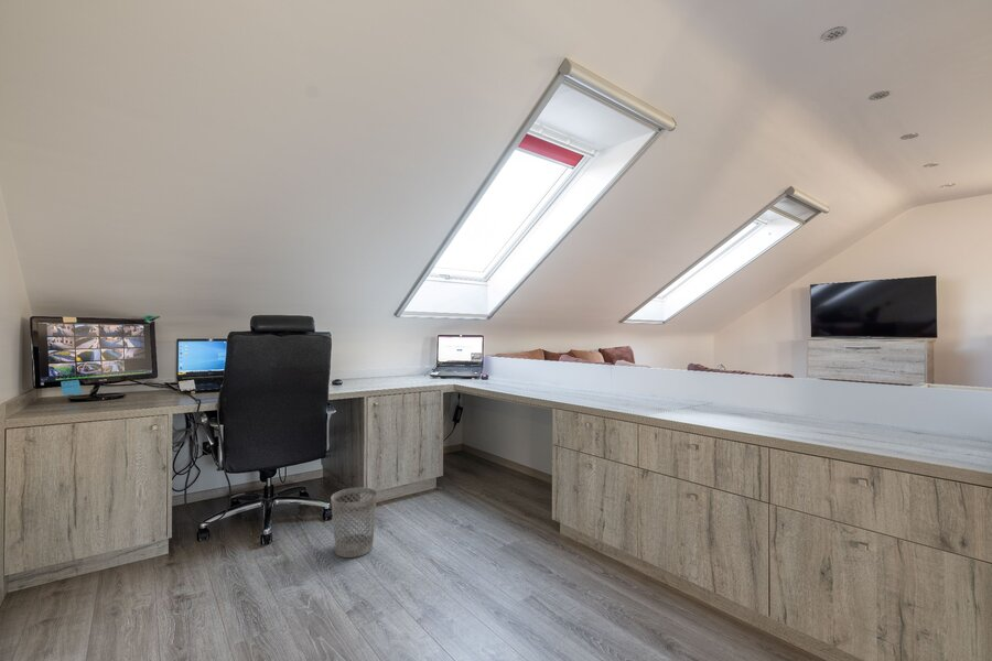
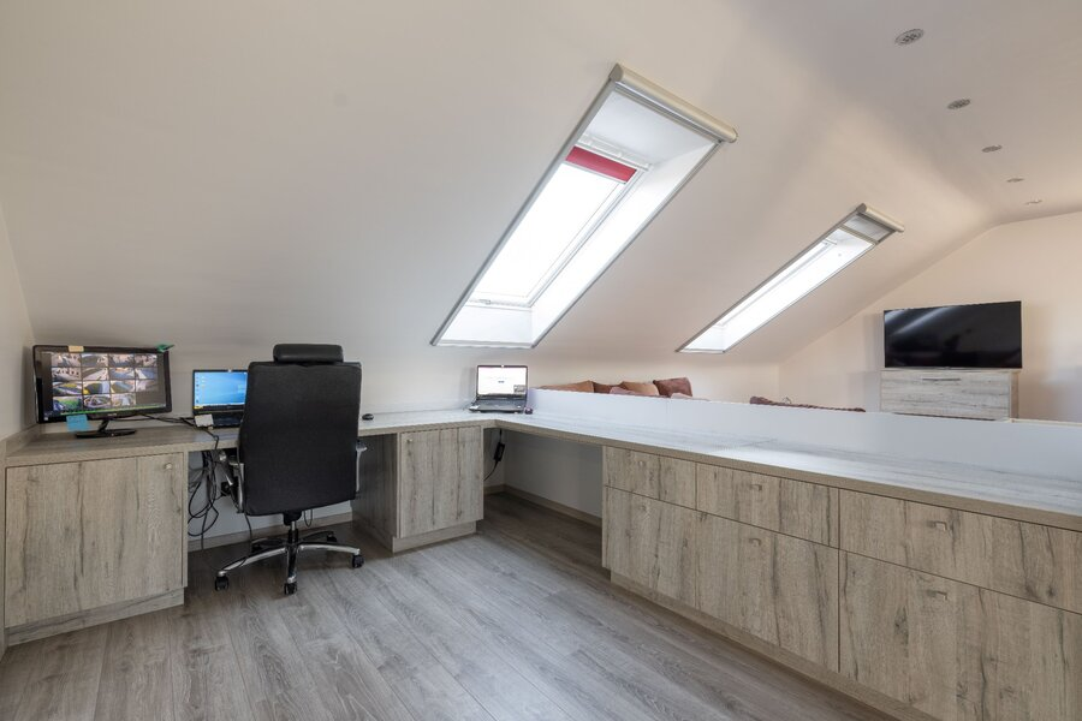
- wastebasket (354, 521)
